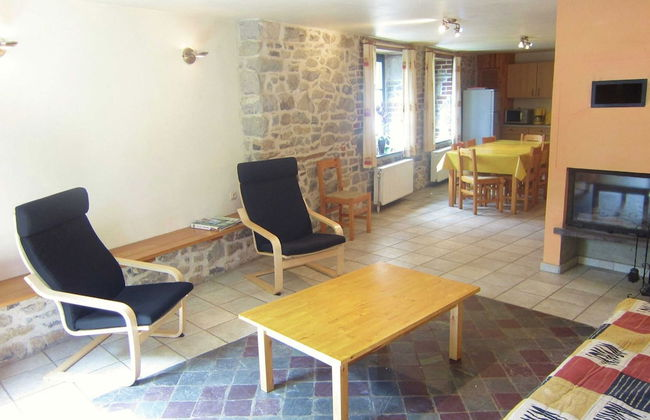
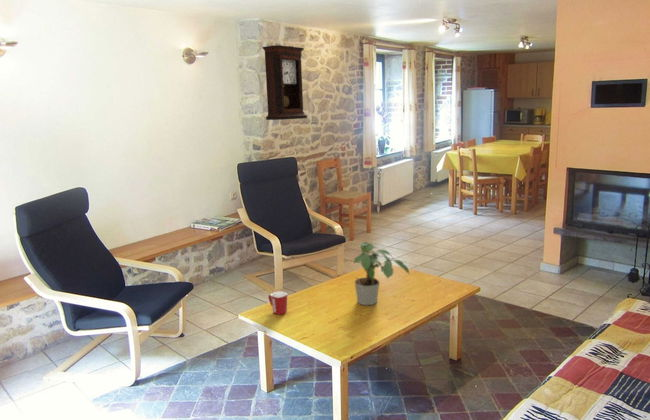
+ potted plant (374, 273)
+ pendulum clock (287, 83)
+ mug (276, 302)
